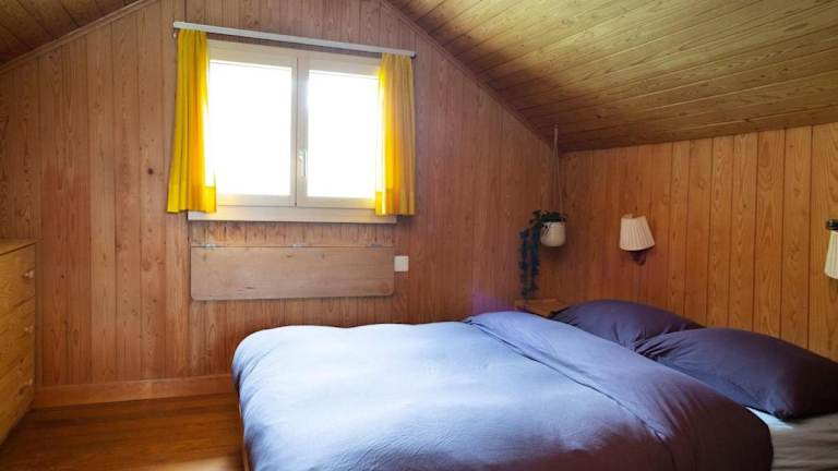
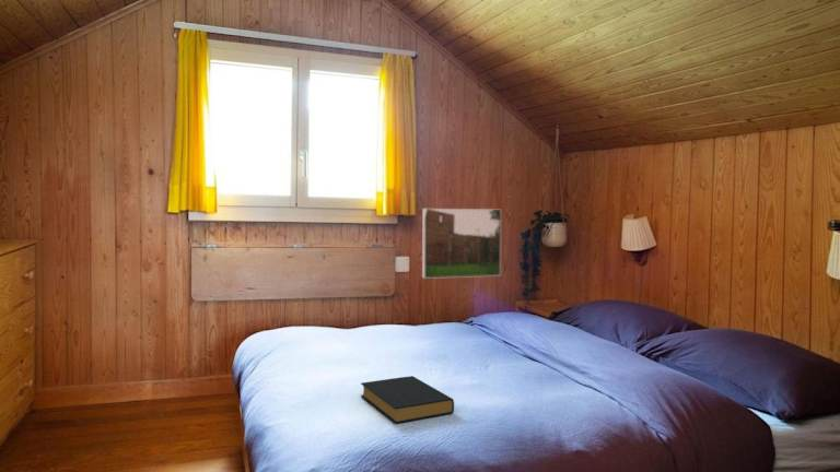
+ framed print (463, 243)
+ hardback book (405, 397)
